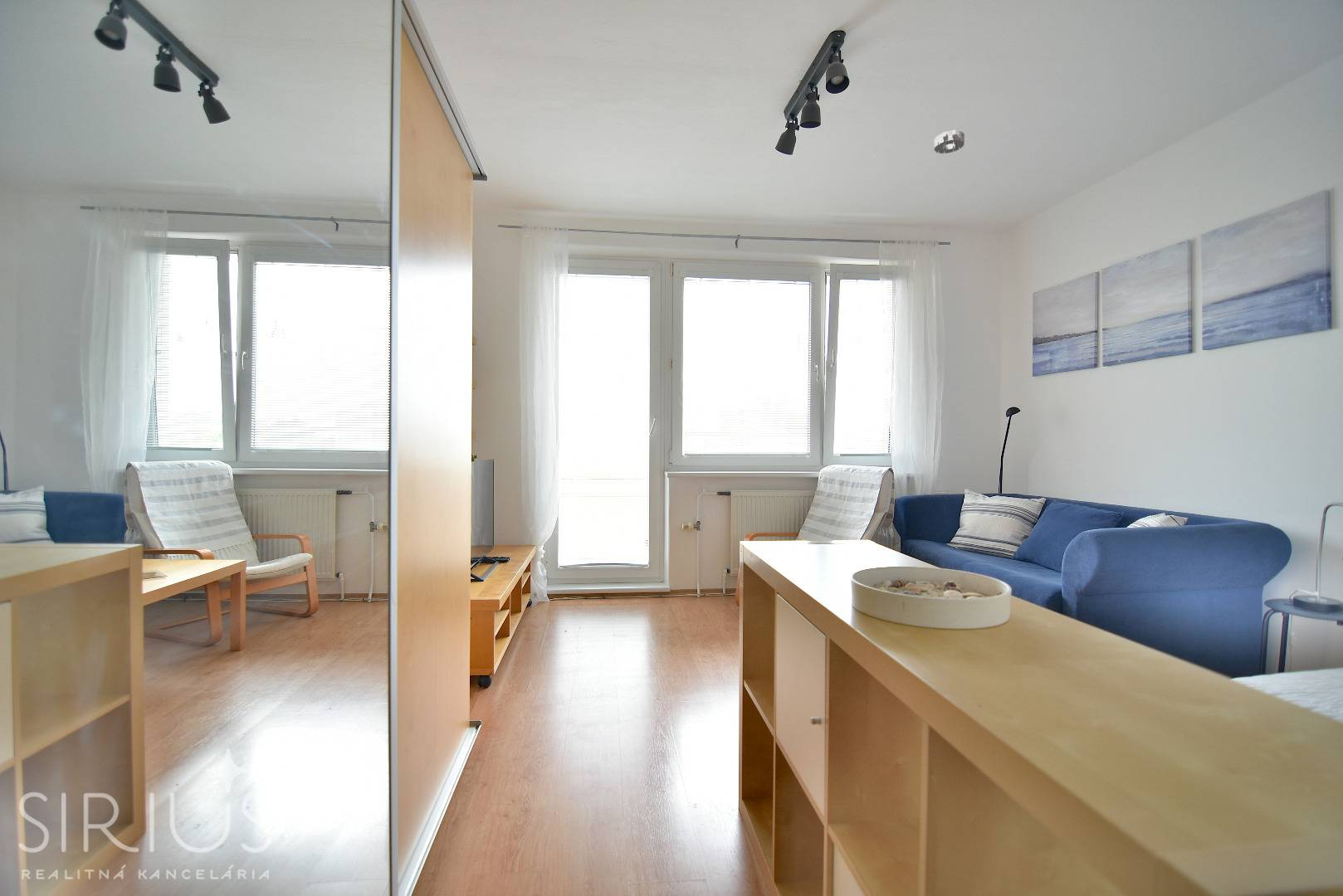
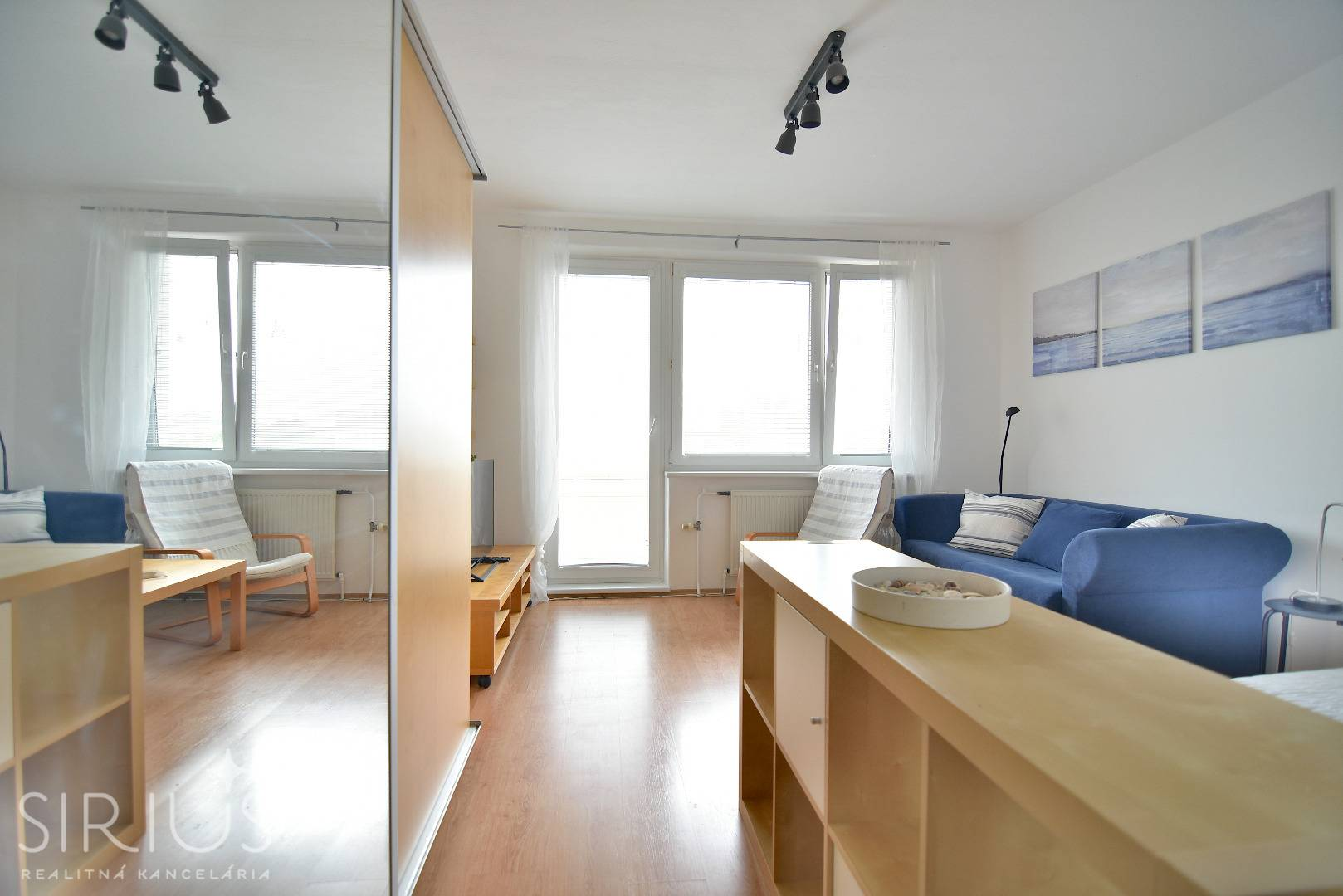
- smoke detector (949, 141)
